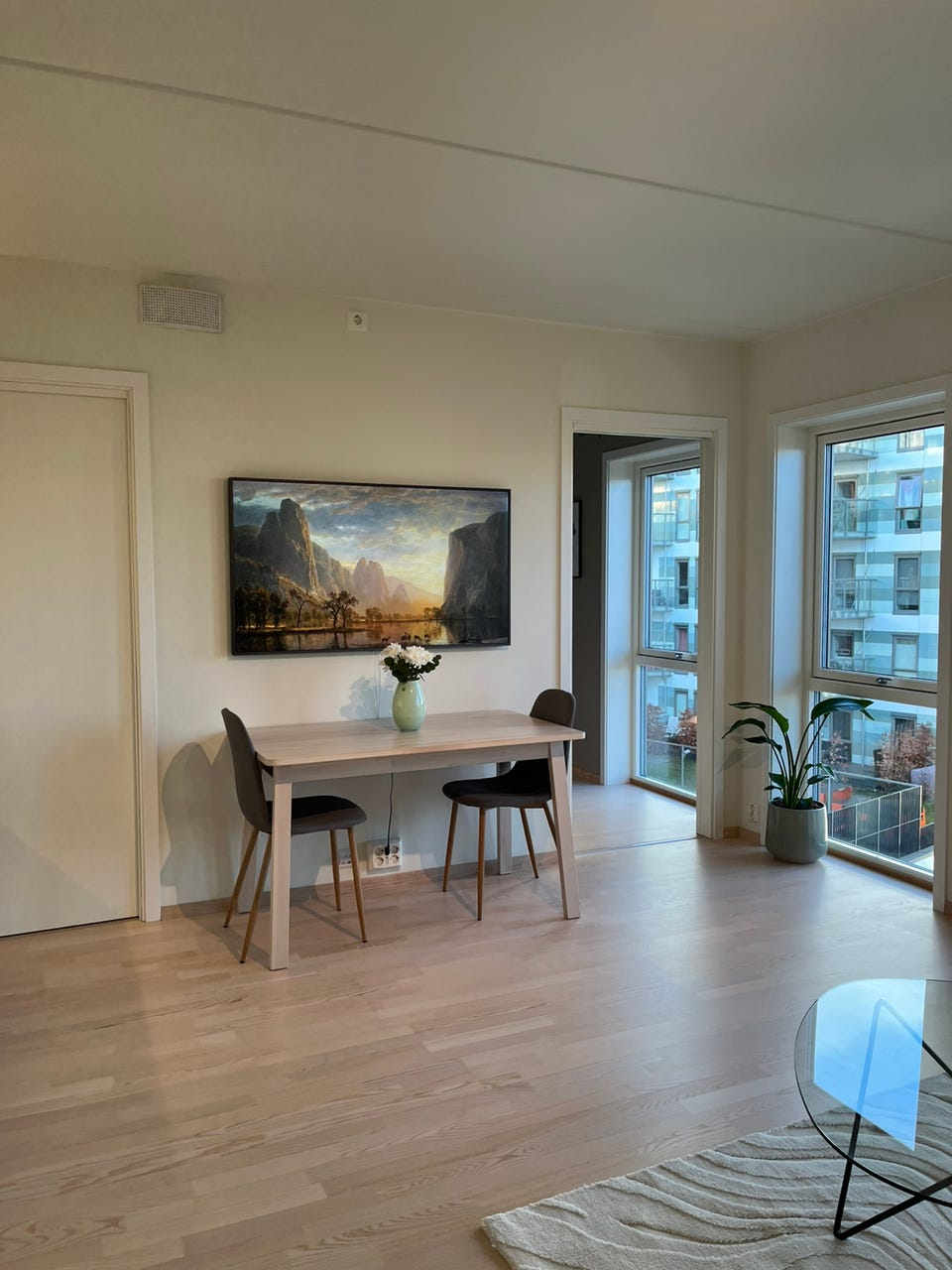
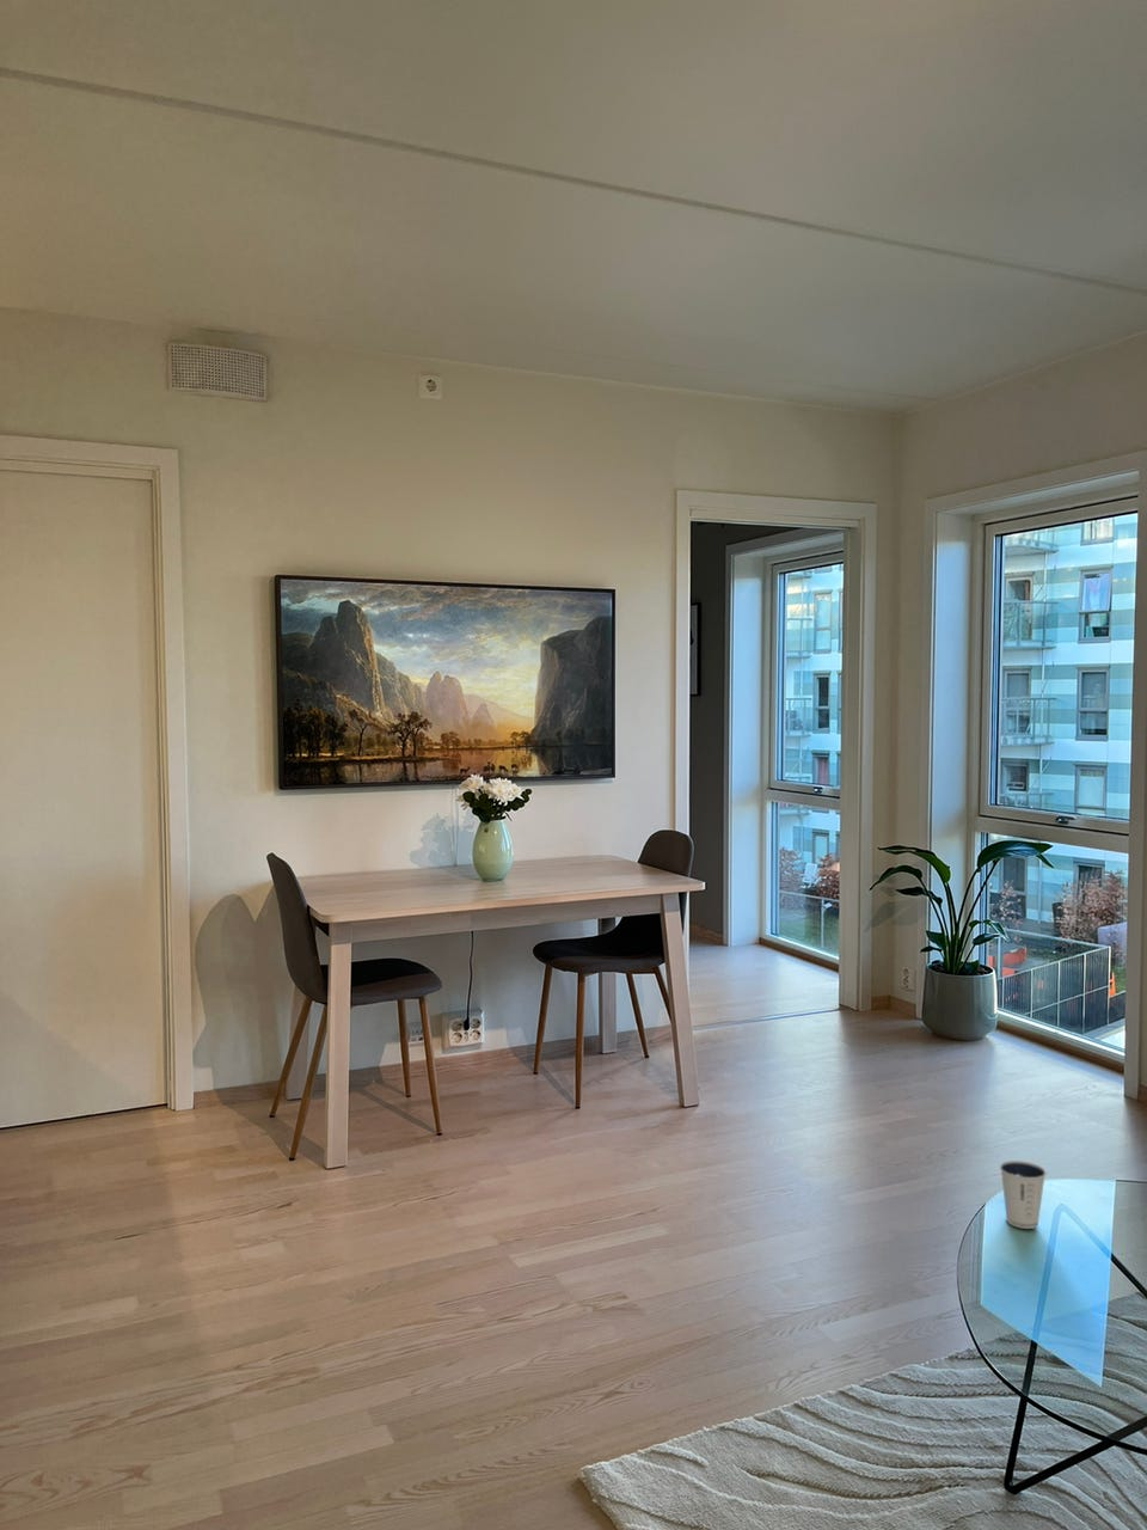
+ dixie cup (1022, 1195)
